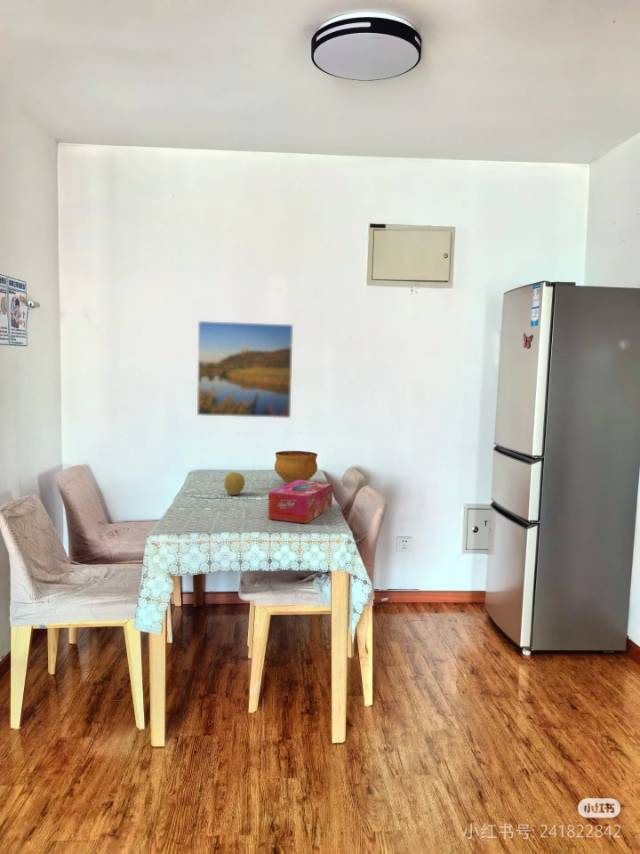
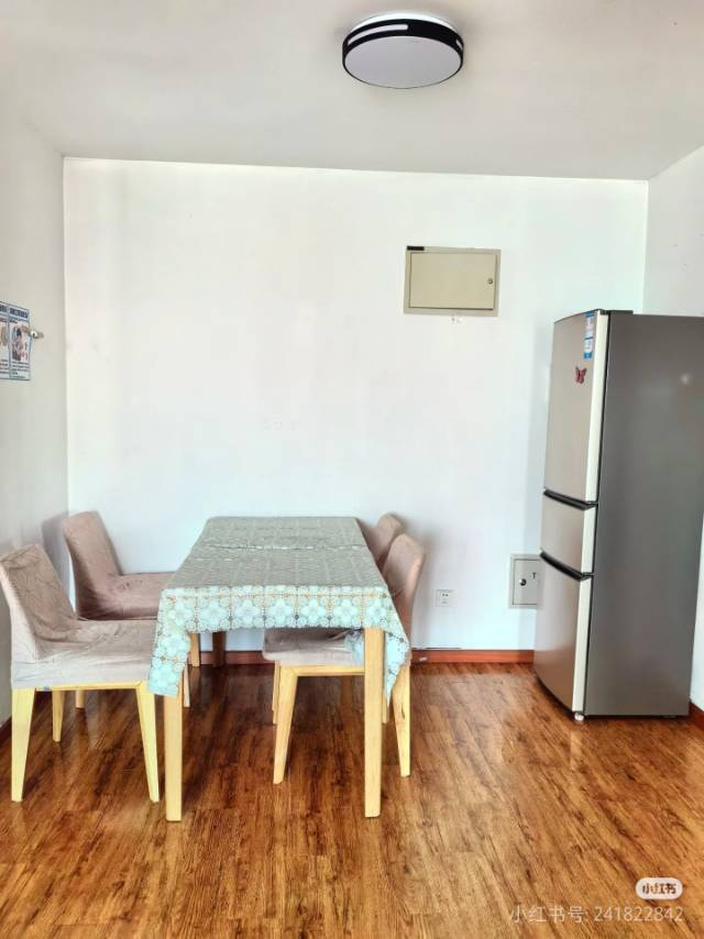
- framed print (245, 370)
- bowl (295, 469)
- tissue box (301, 500)
- fruit (234, 483)
